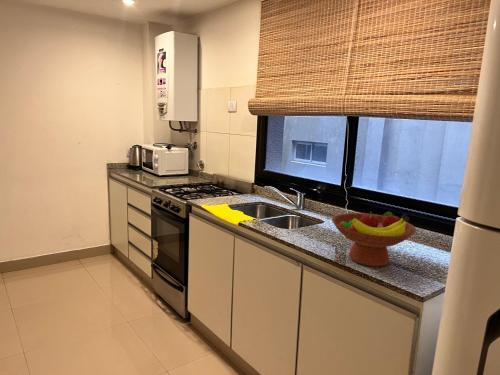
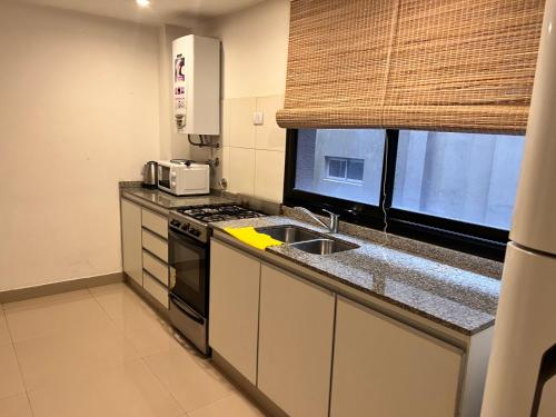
- fruit bowl (371, 234)
